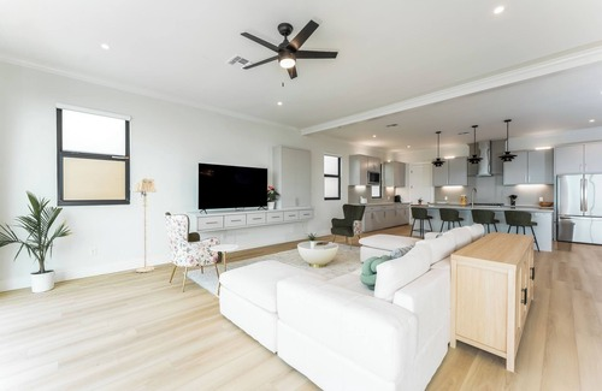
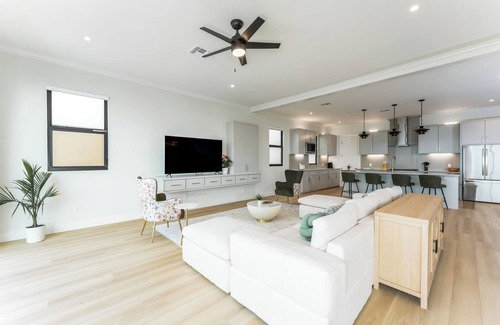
- floor lamp (144, 224)
